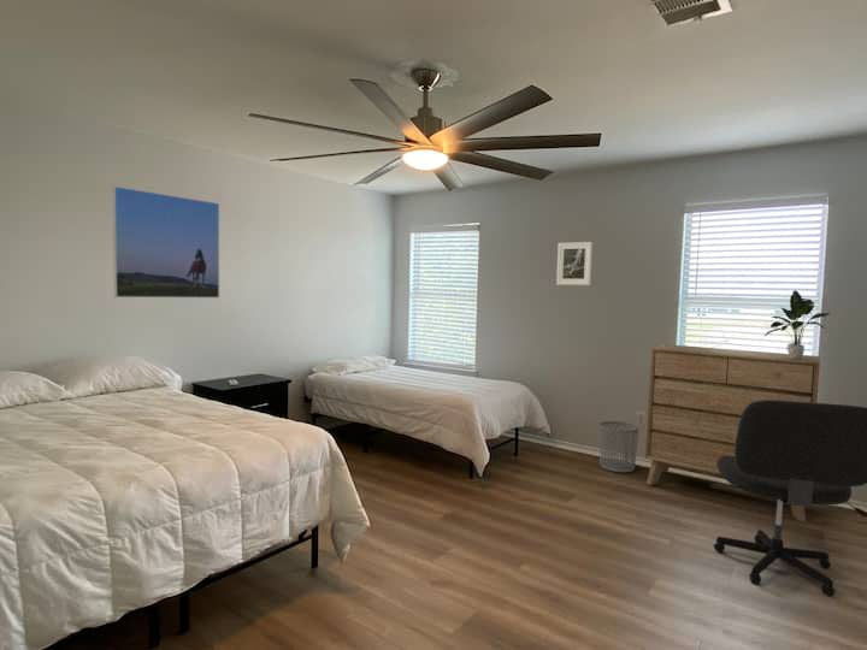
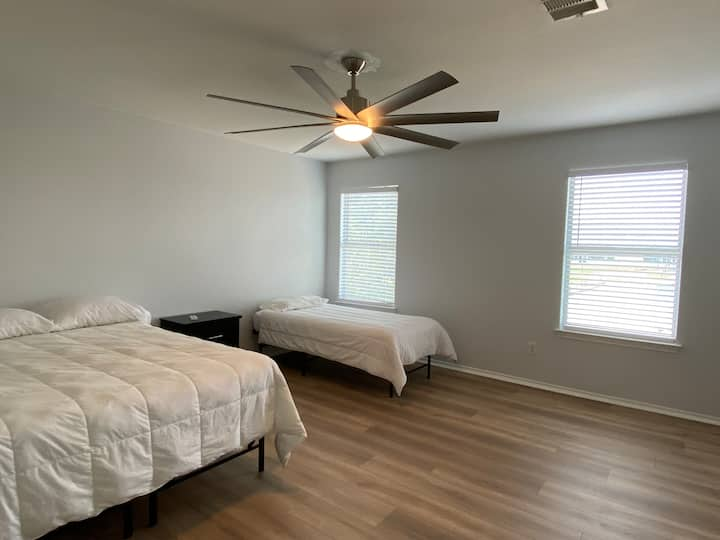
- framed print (573, 264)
- office chair (788, 481)
- waste bin (618, 447)
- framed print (170, 247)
- dresser (727, 422)
- potted plant (797, 324)
